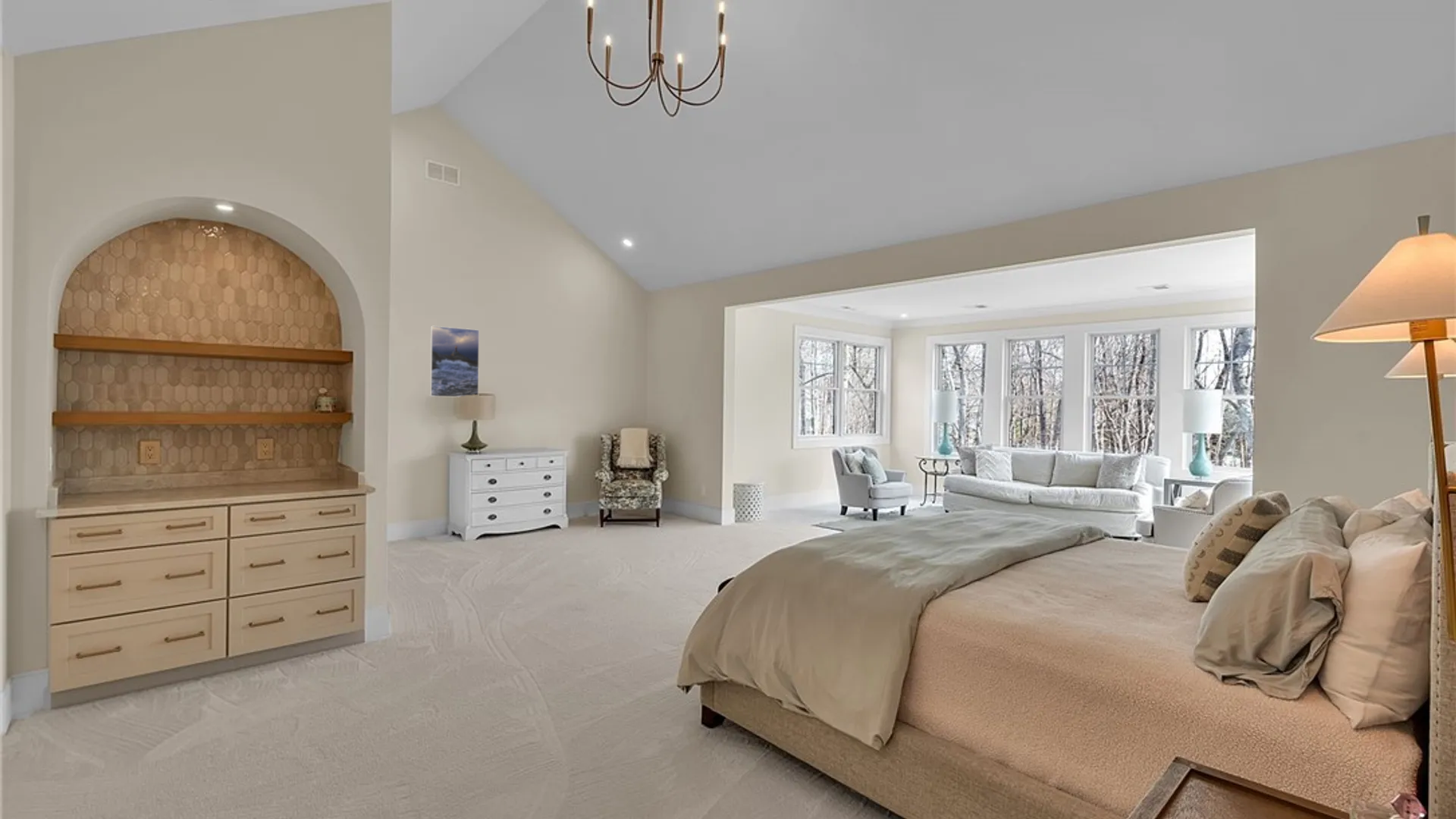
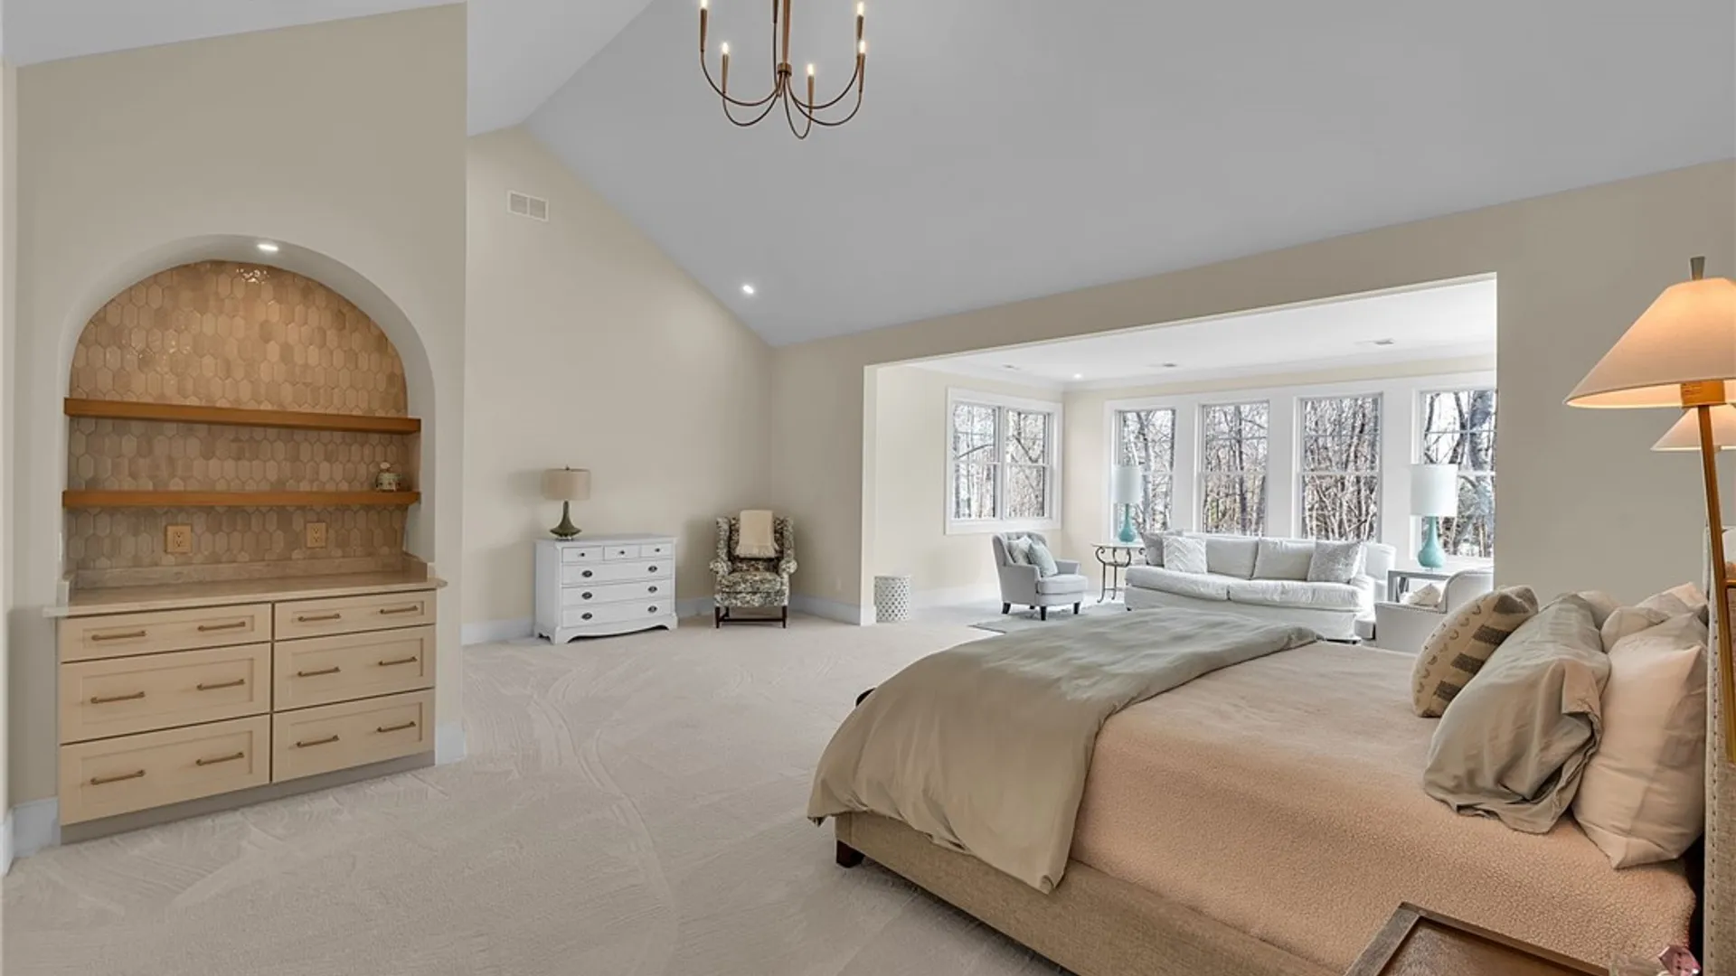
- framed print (455, 362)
